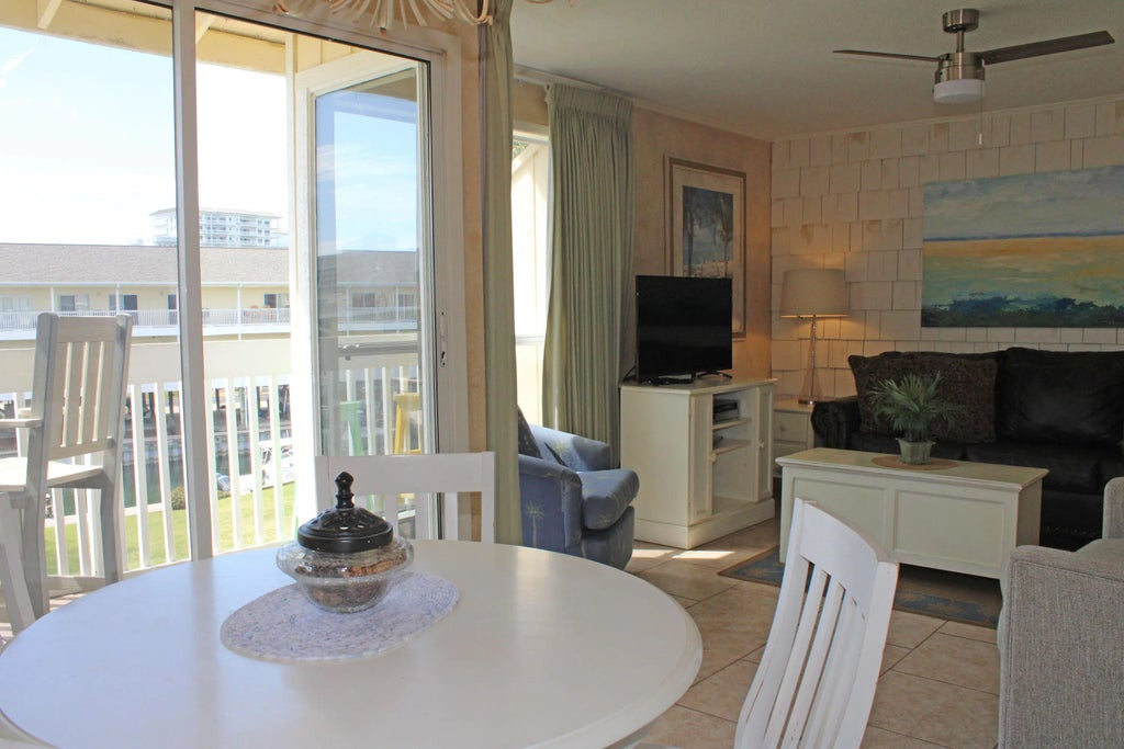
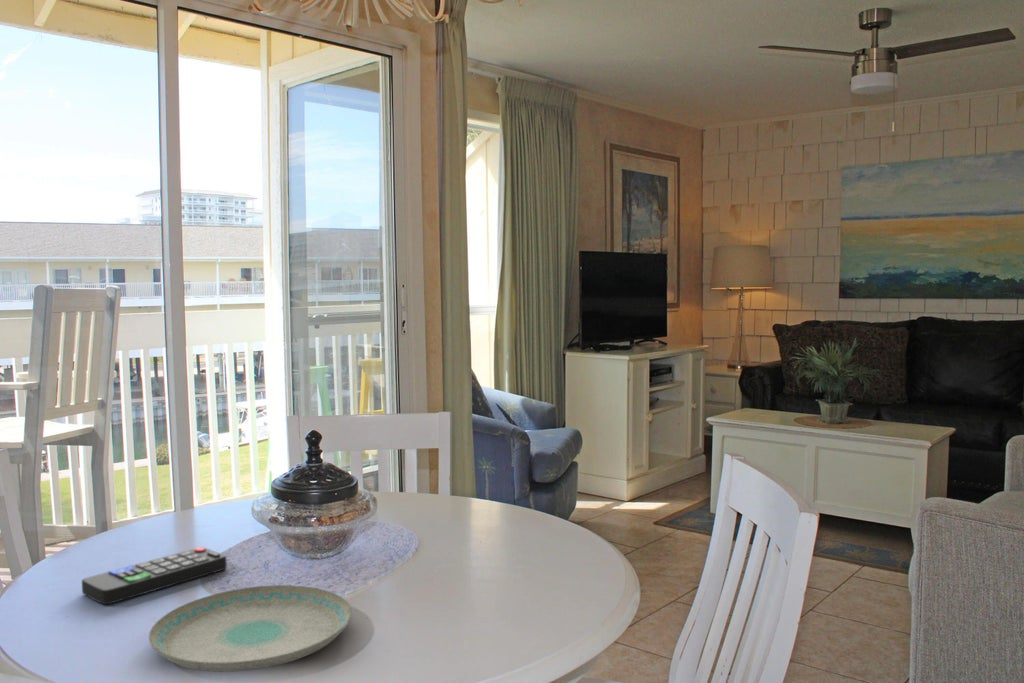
+ remote control (157, 572)
+ plate (254, 627)
